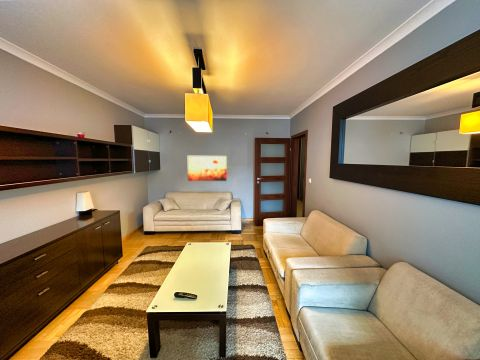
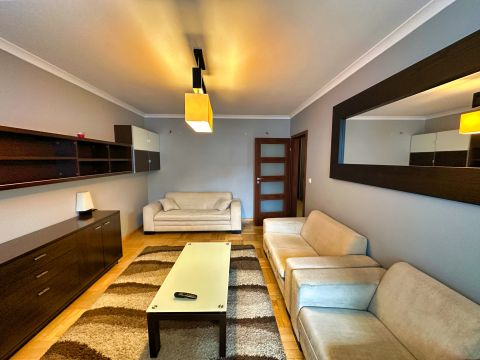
- wall art (207, 168)
